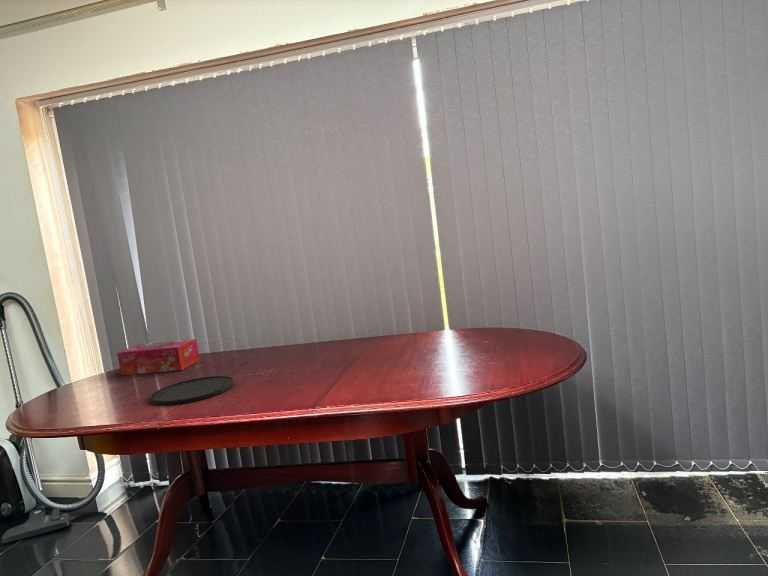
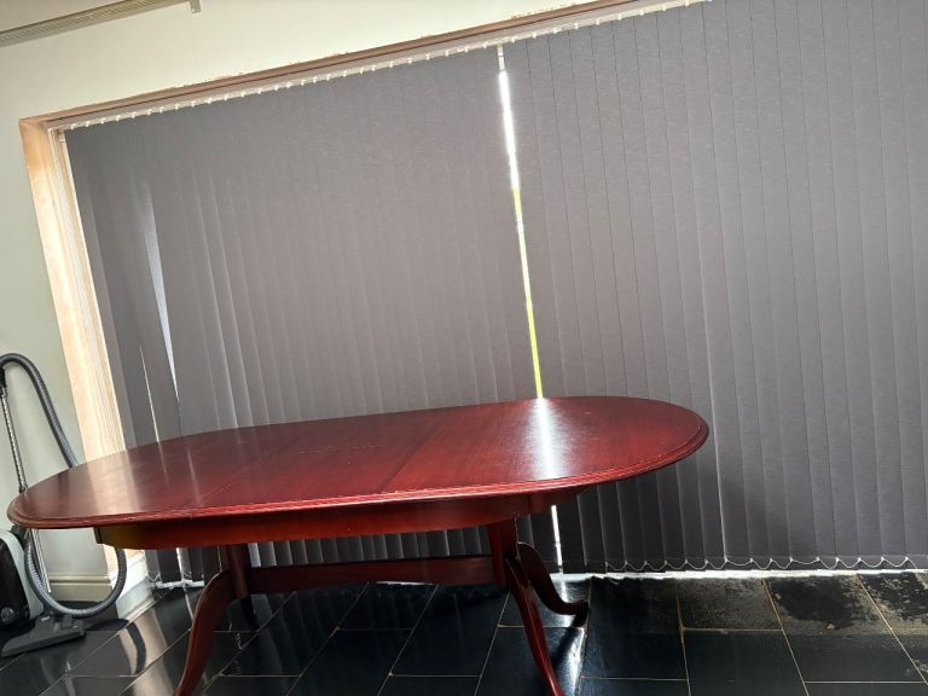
- tissue box (159, 356)
- plate (192, 389)
